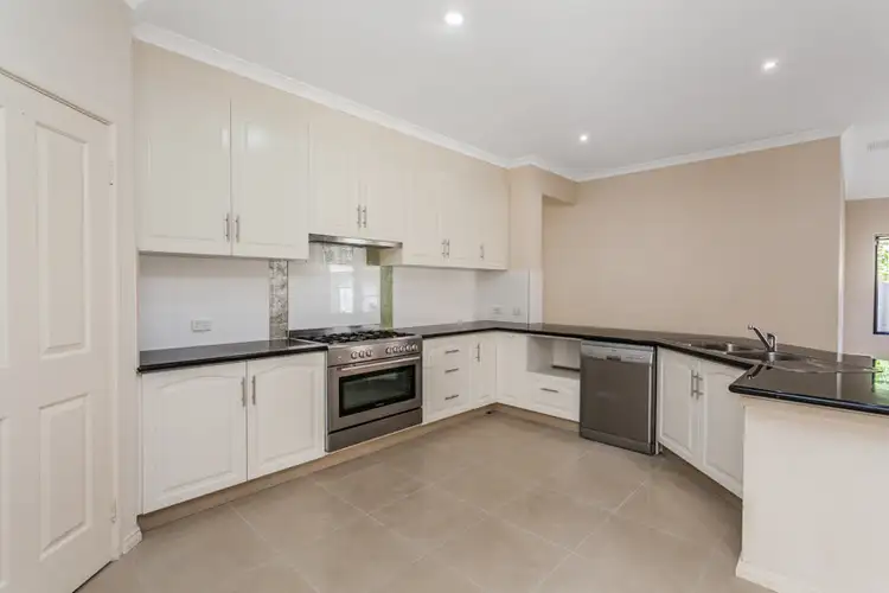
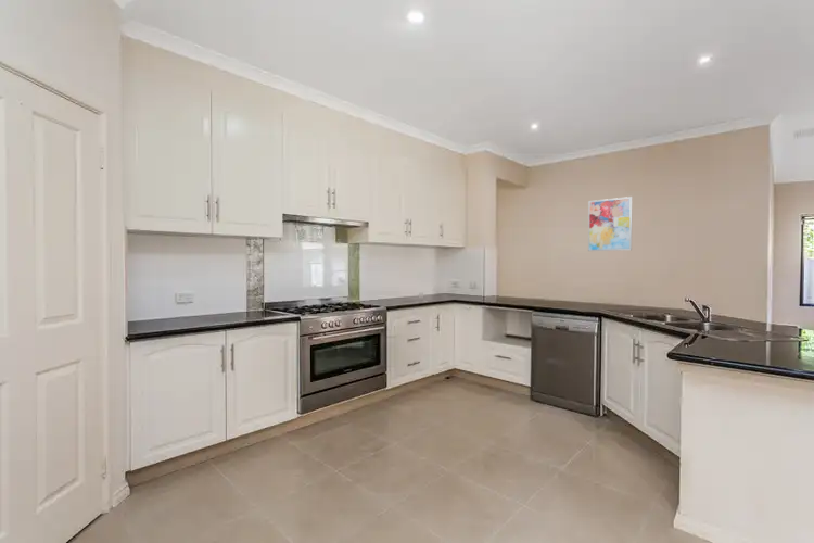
+ wall art (609, 225)
